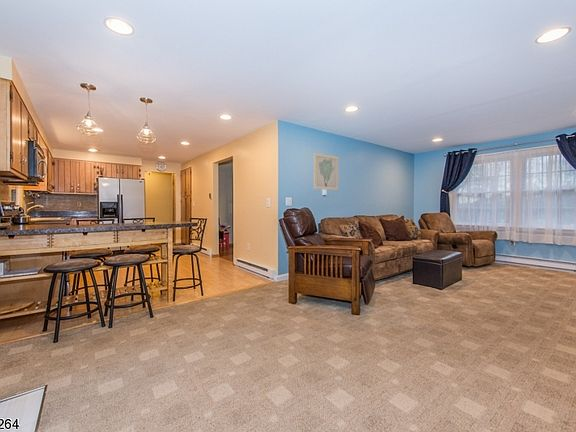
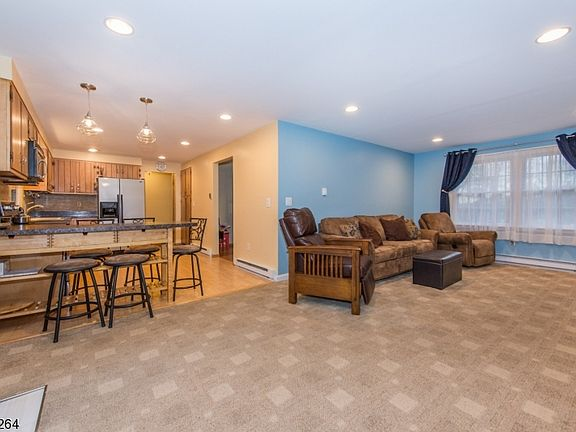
- wall art (326, 172)
